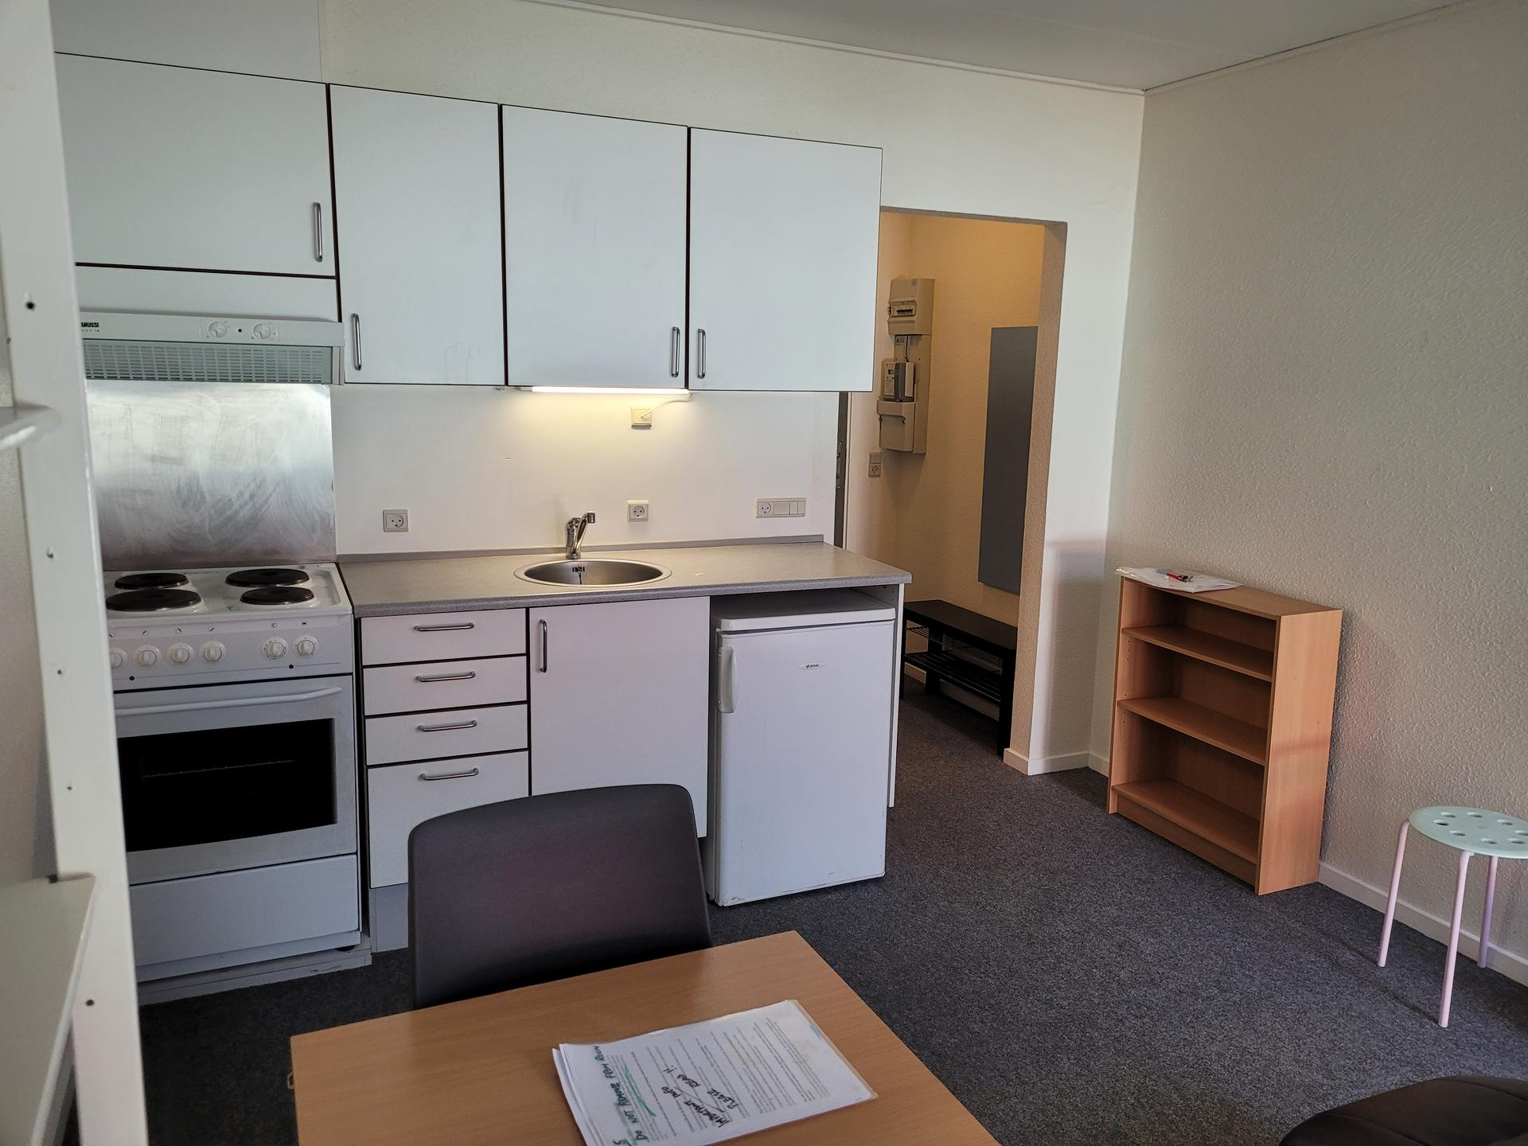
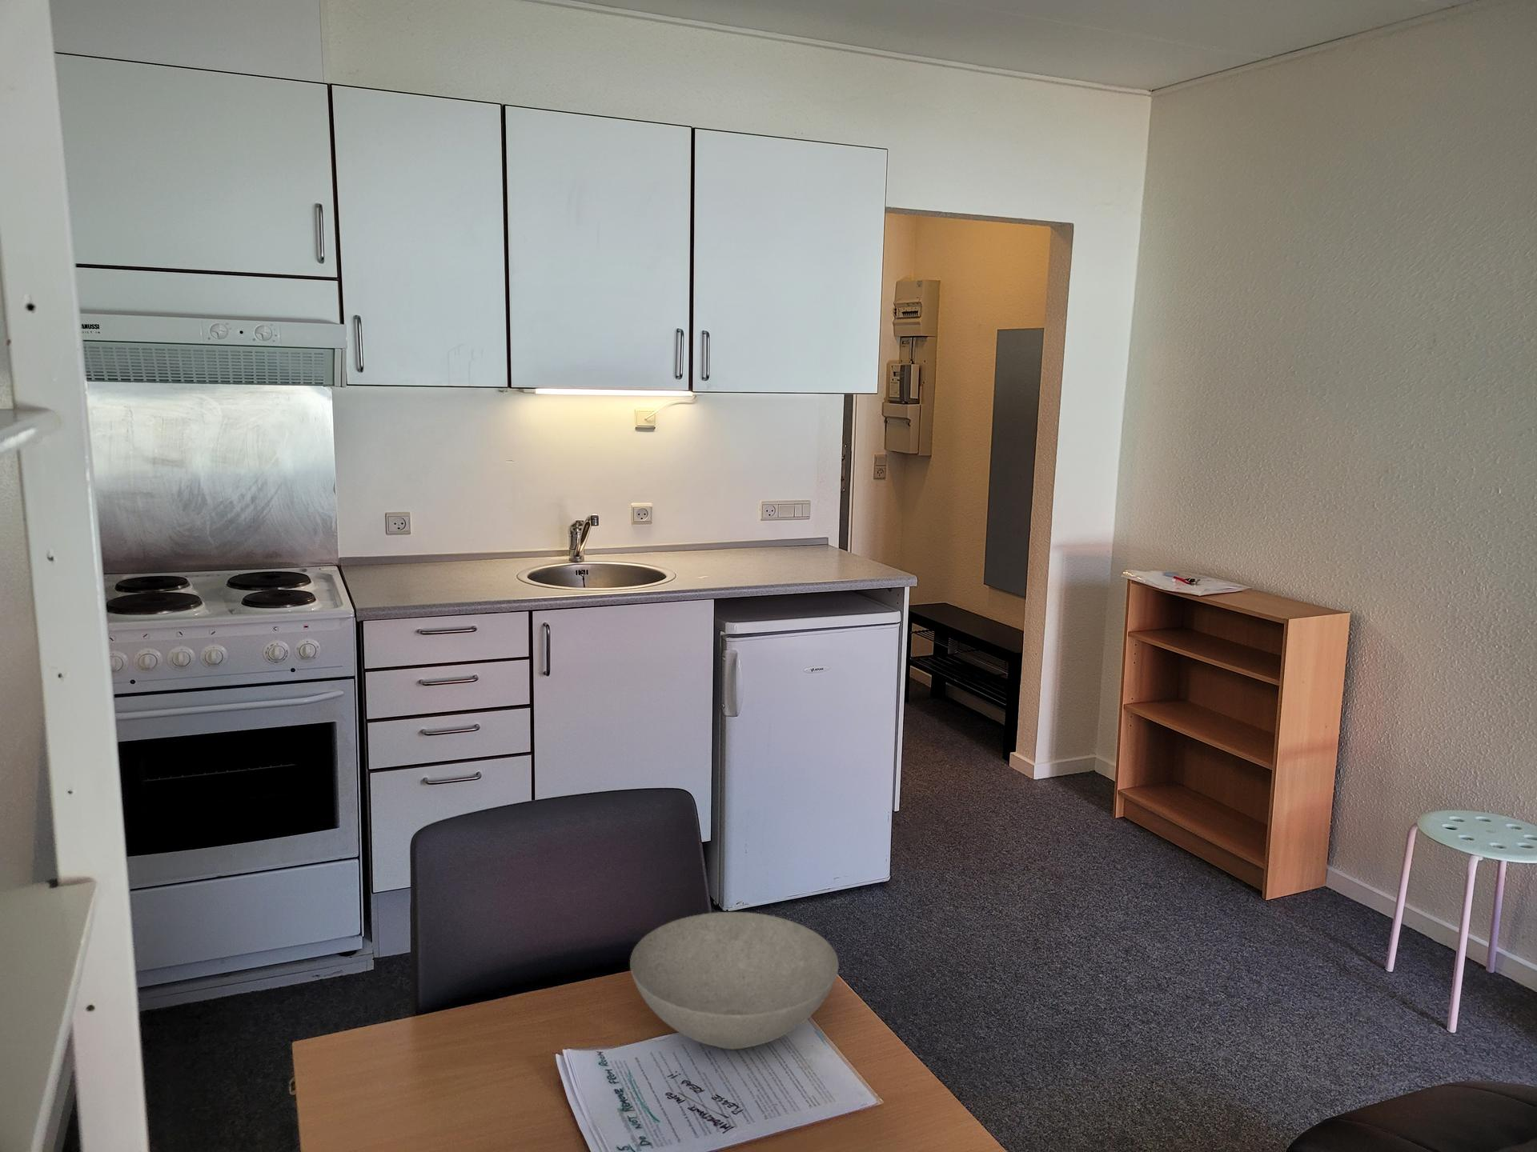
+ bowl (733, 995)
